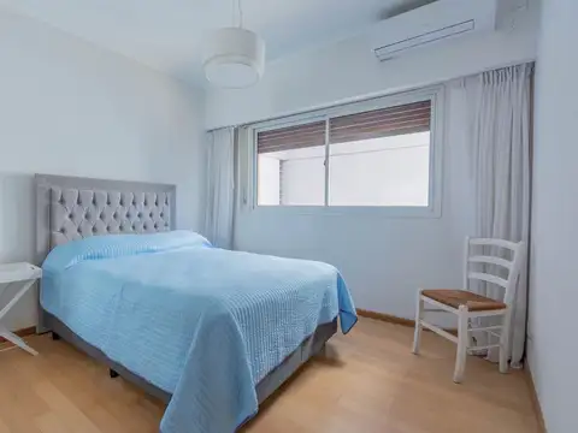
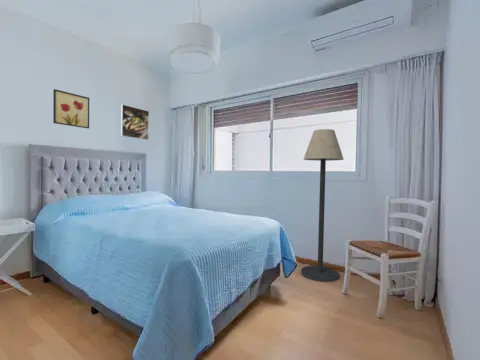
+ floor lamp (321, 202)
+ wall art (71, 109)
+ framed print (135, 123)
